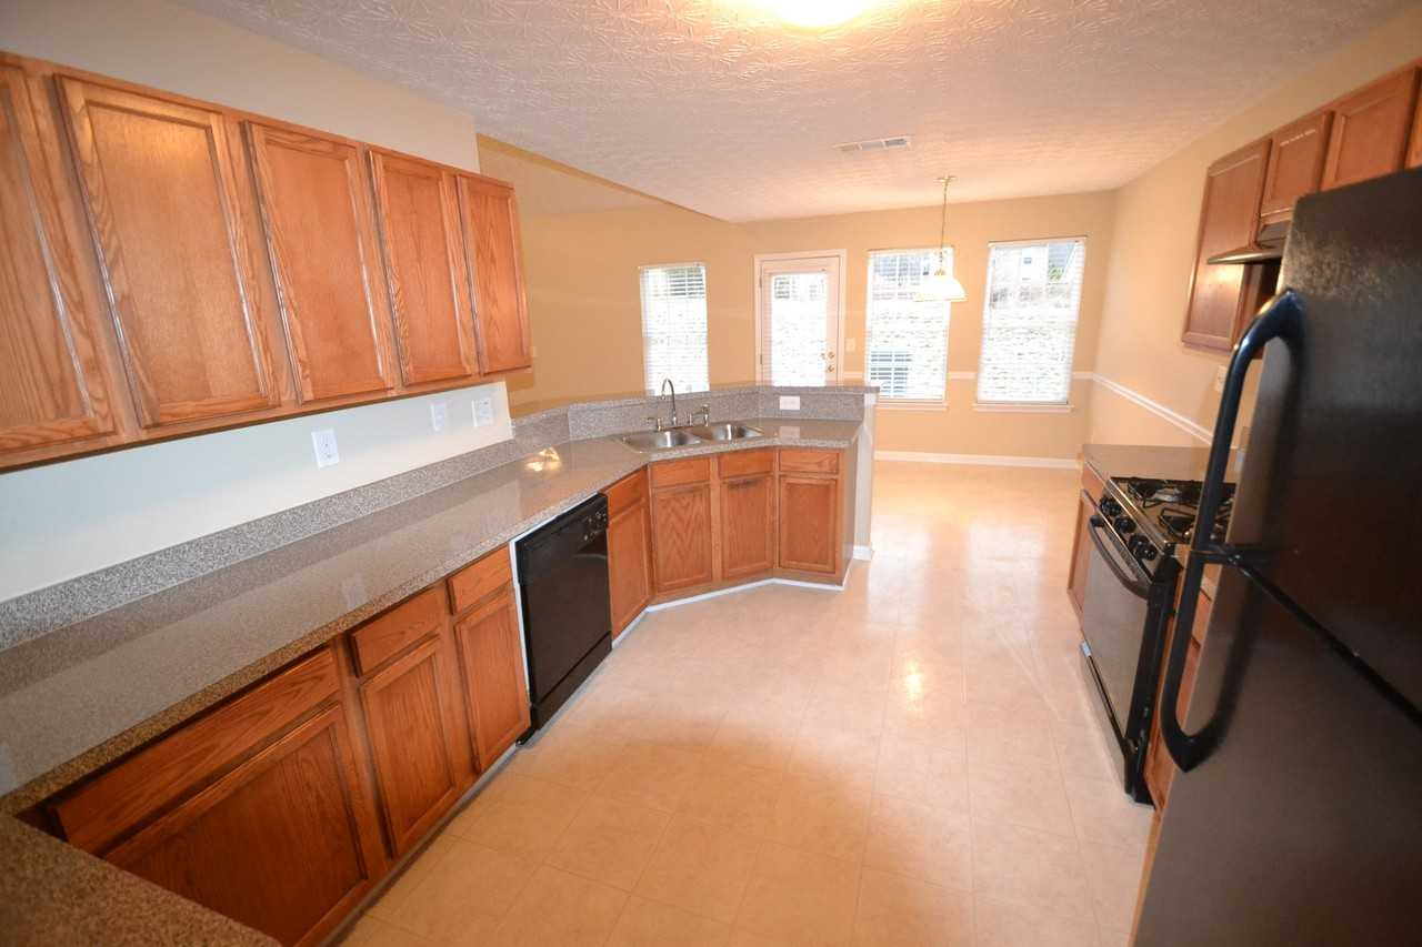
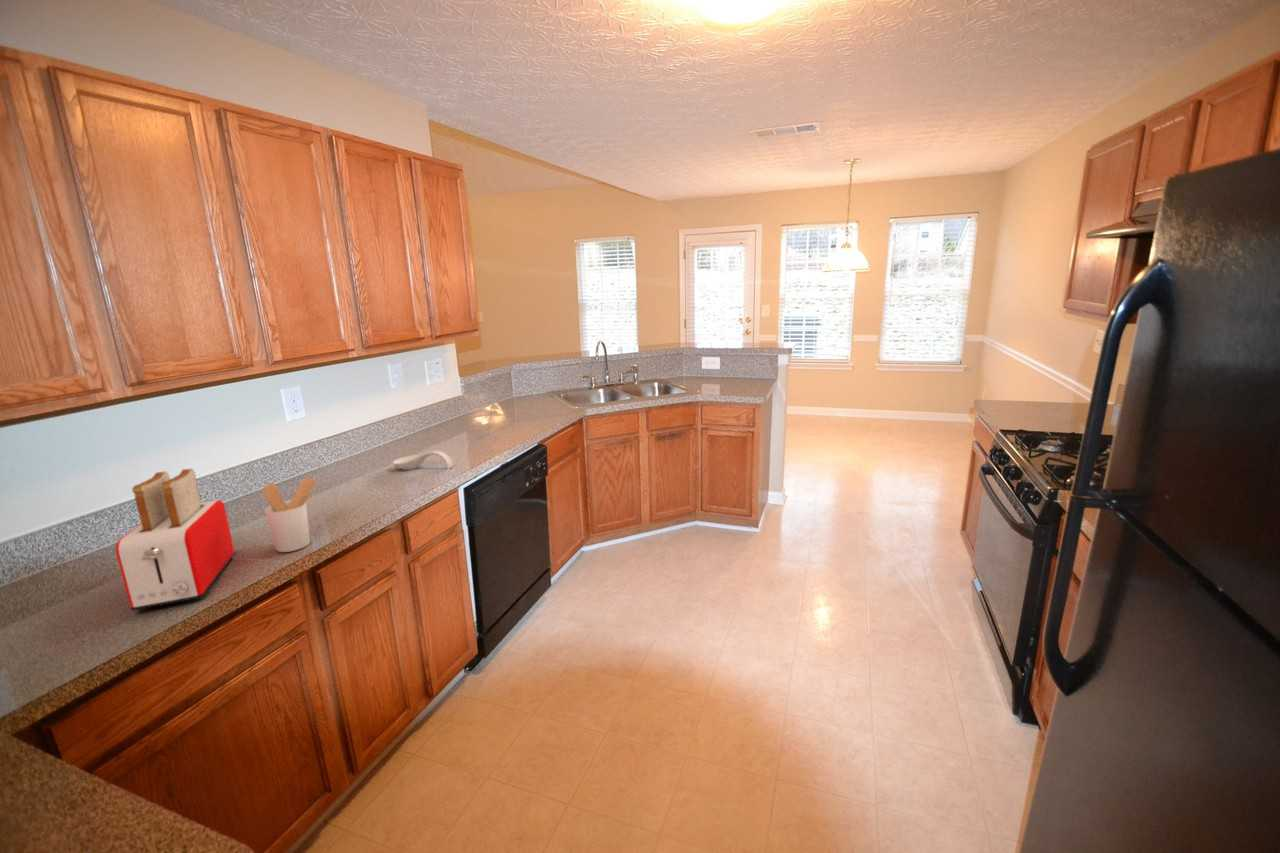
+ utensil holder (295, 512)
+ toaster (175, 532)
+ spoon rest (422, 459)
